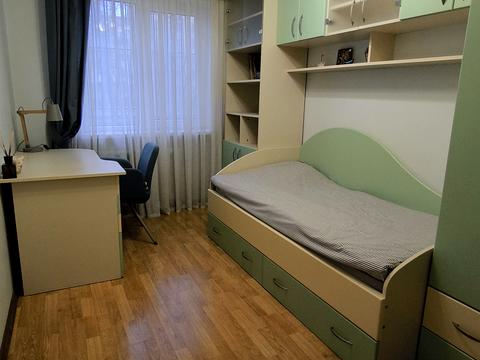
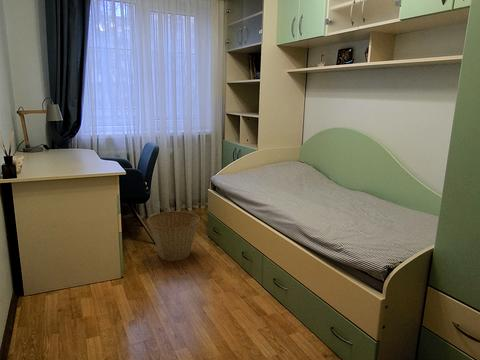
+ basket (174, 236)
